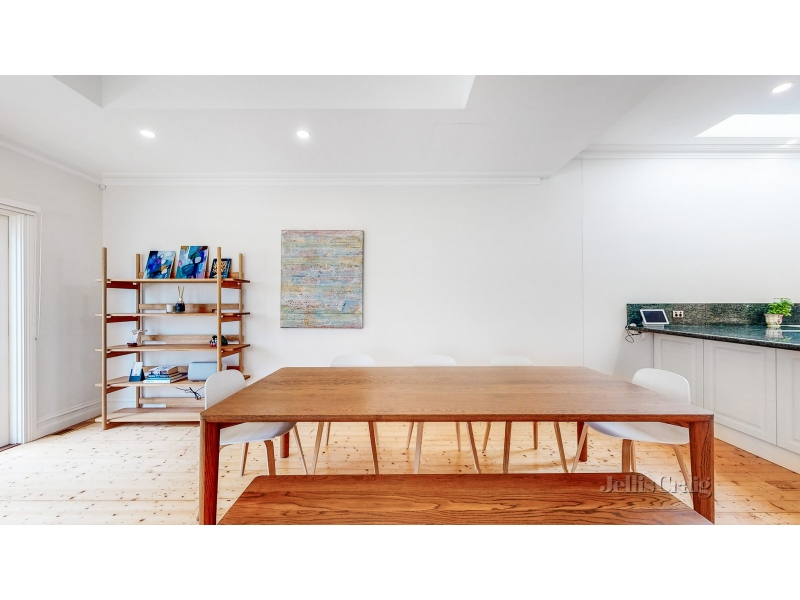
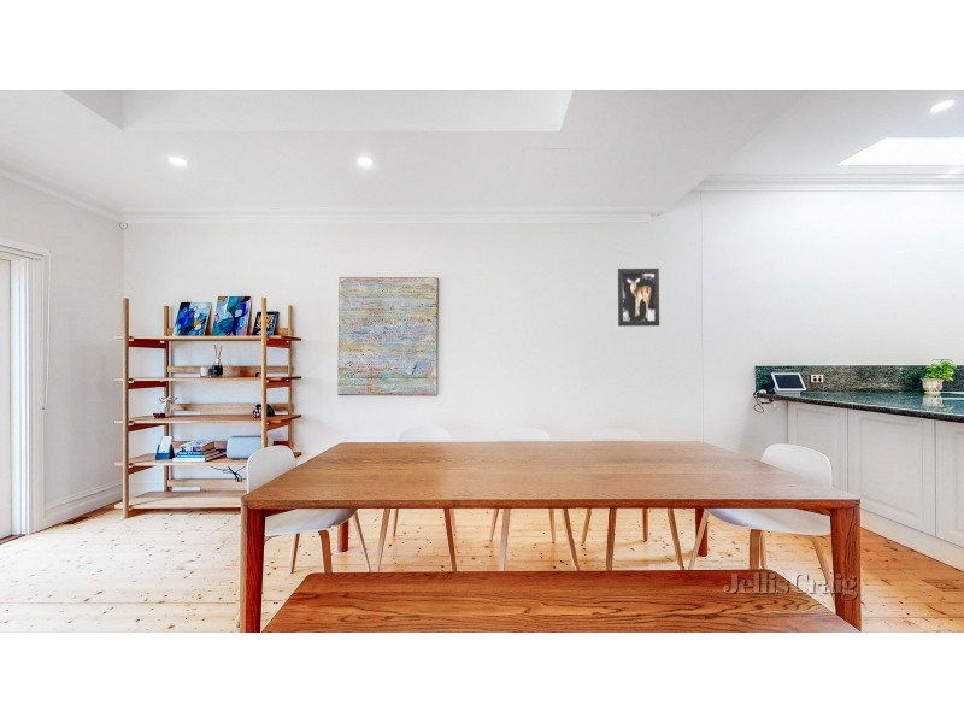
+ wall art (639, 296)
